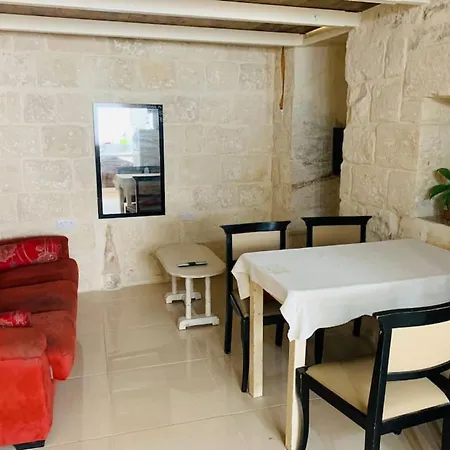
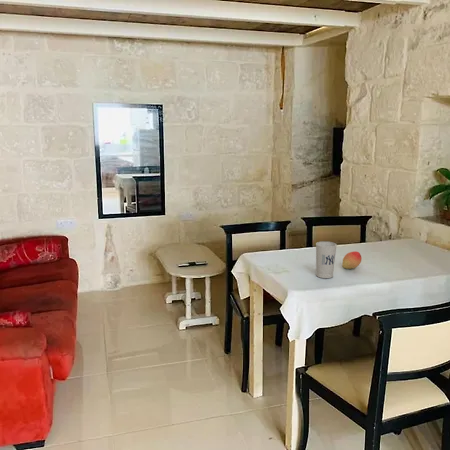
+ cup (325, 260)
+ fruit (352, 260)
